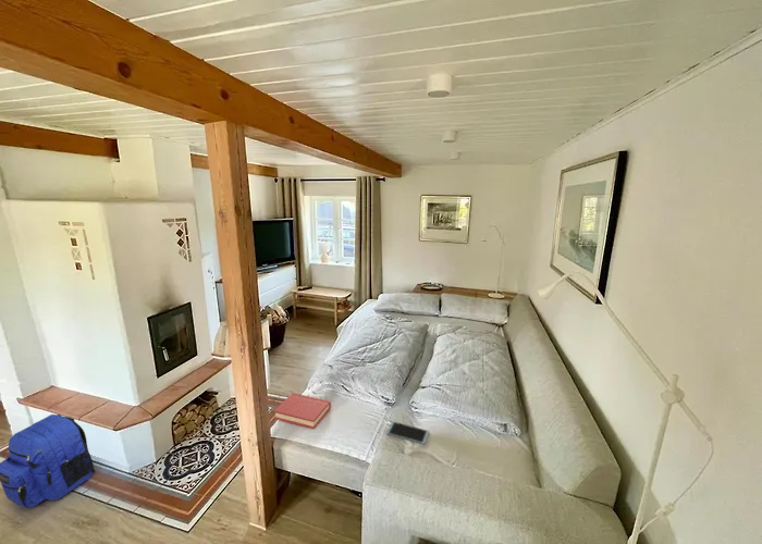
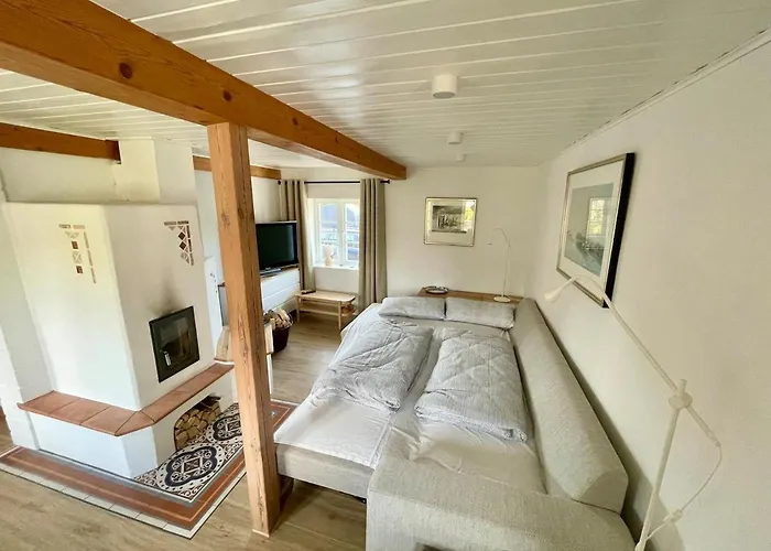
- backpack (47, 457)
- smartphone (407, 432)
- hardback book (303, 409)
